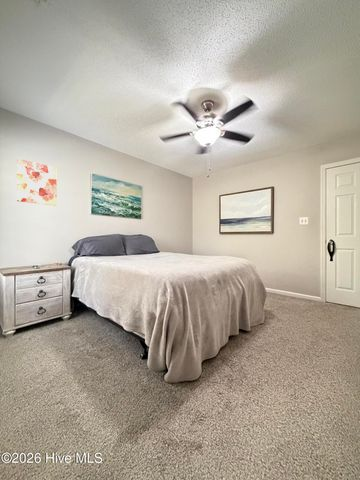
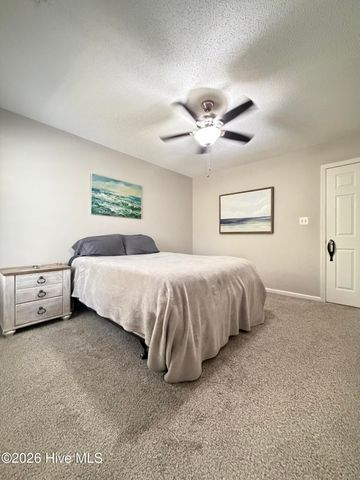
- wall art (37, 183)
